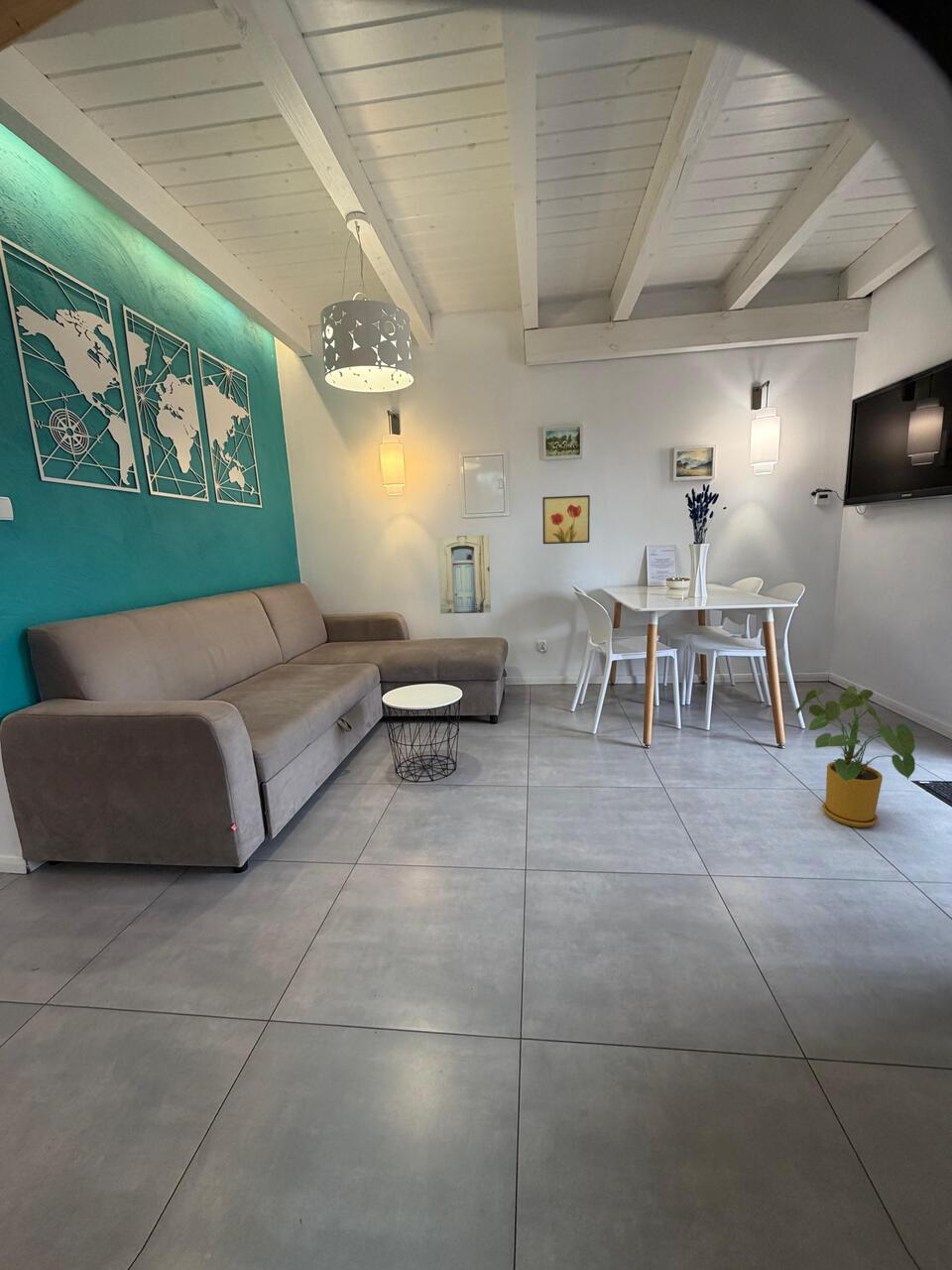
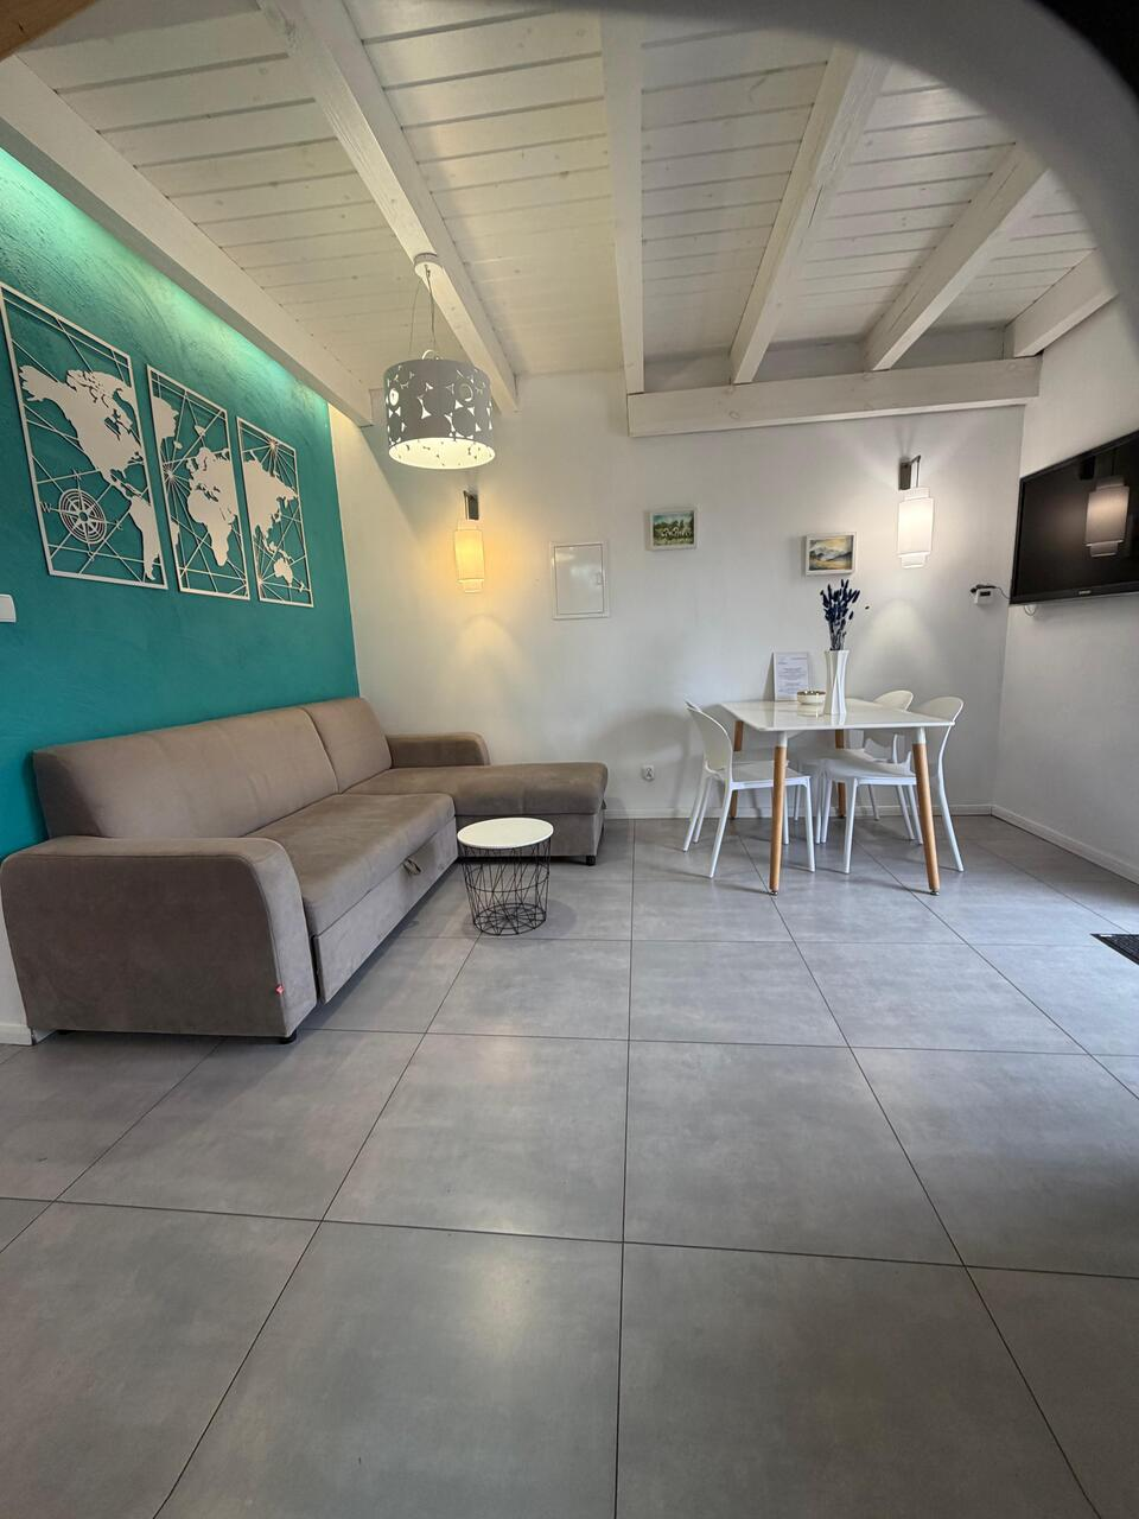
- wall art (464, 574)
- wall art (565, 520)
- house plant (849, 757)
